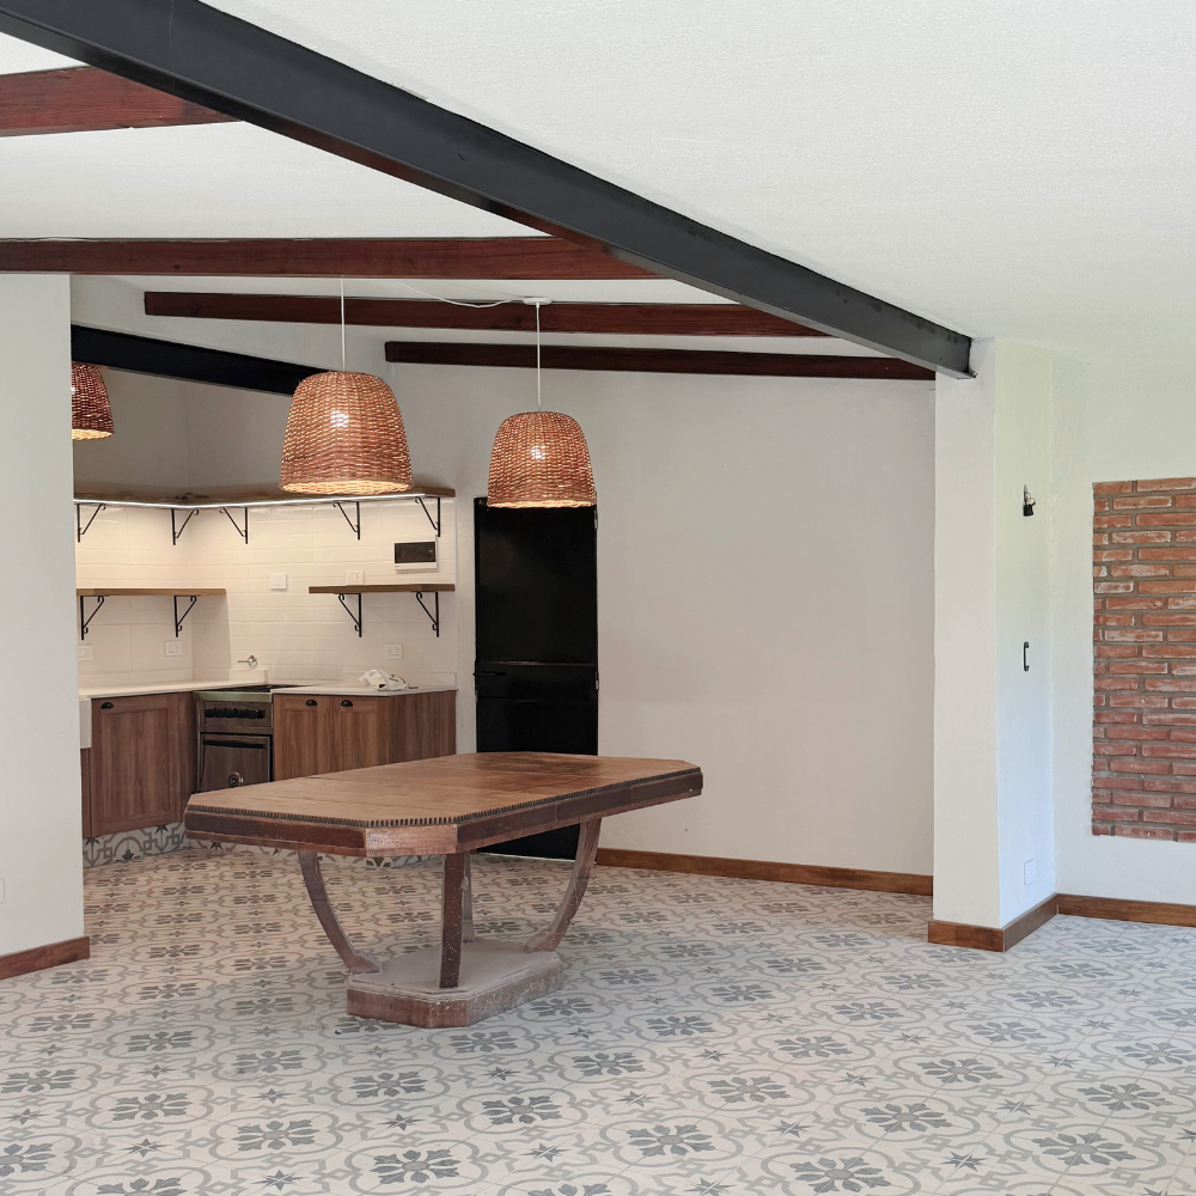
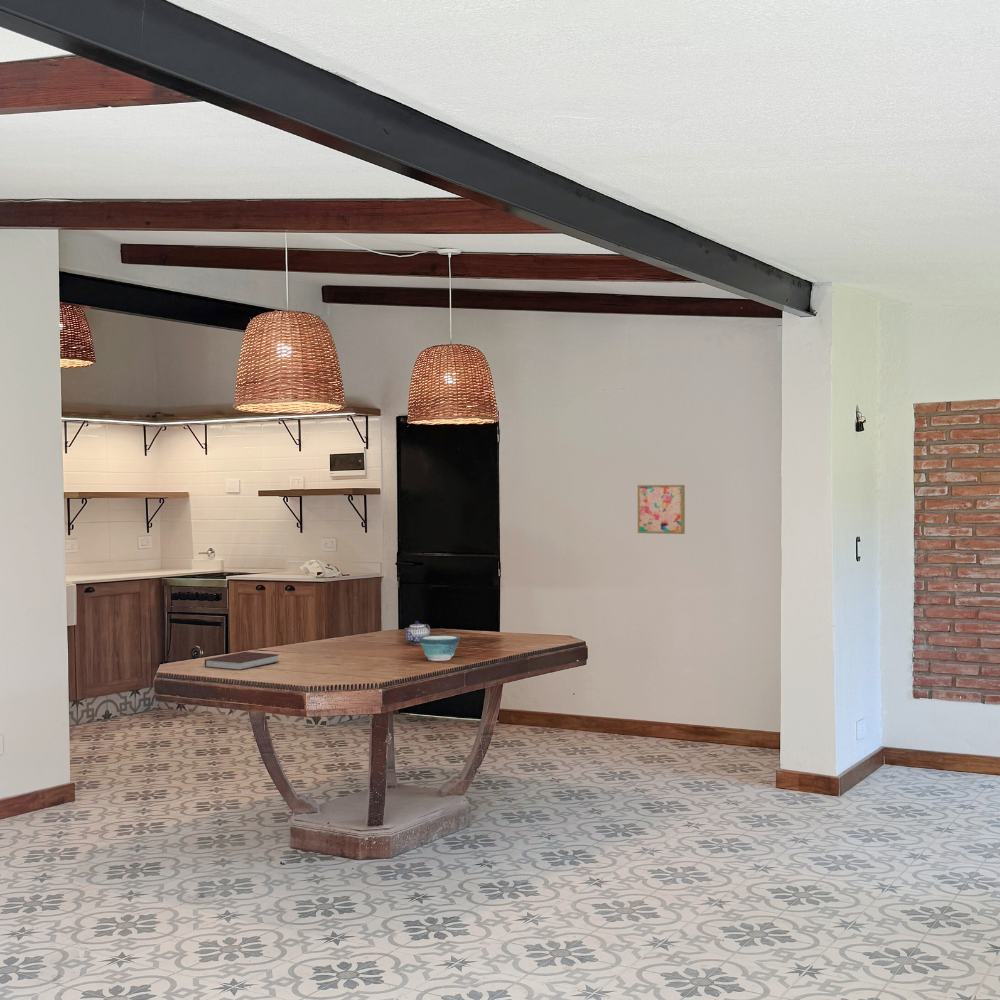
+ wall art (661, 509)
+ notebook (242, 660)
+ bowl (439, 648)
+ teapot (417, 632)
